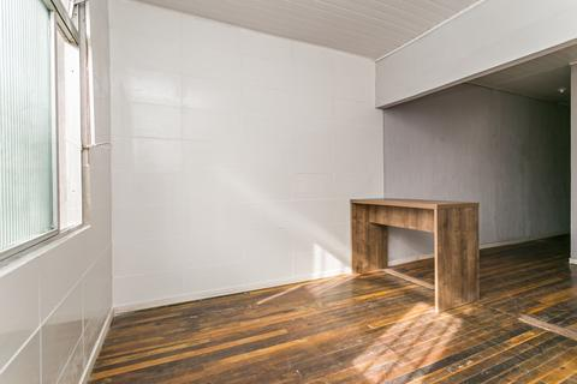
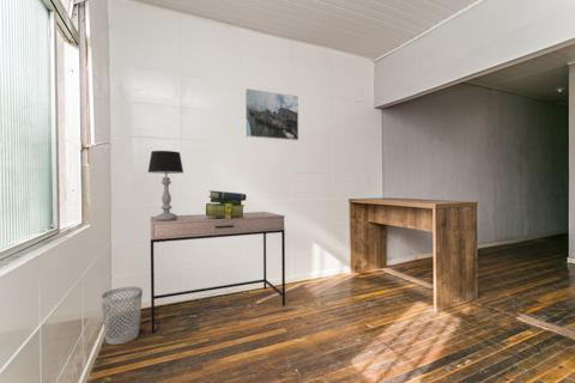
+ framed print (272, 115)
+ wastebasket (122, 314)
+ desk (224, 285)
+ stack of books (225, 203)
+ table lamp (165, 186)
